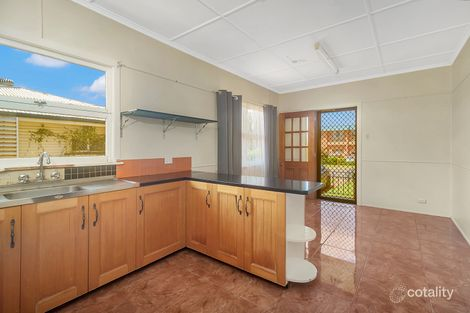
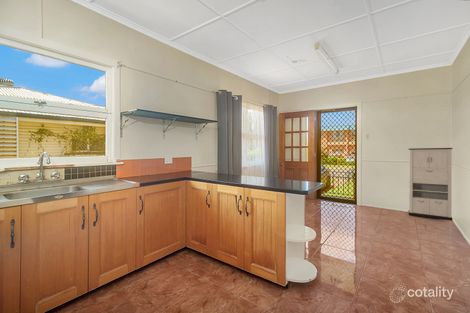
+ cabinet (429, 182)
